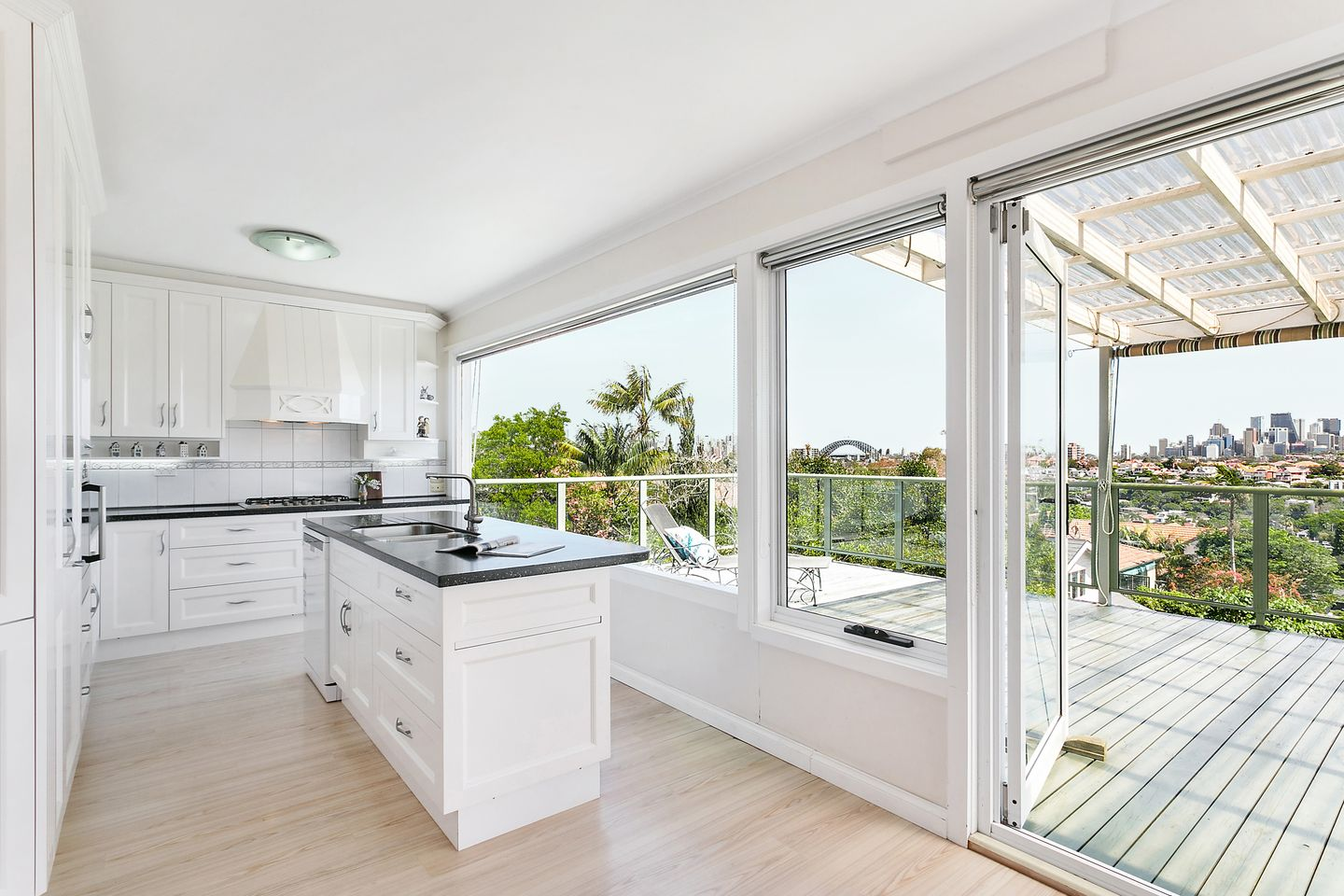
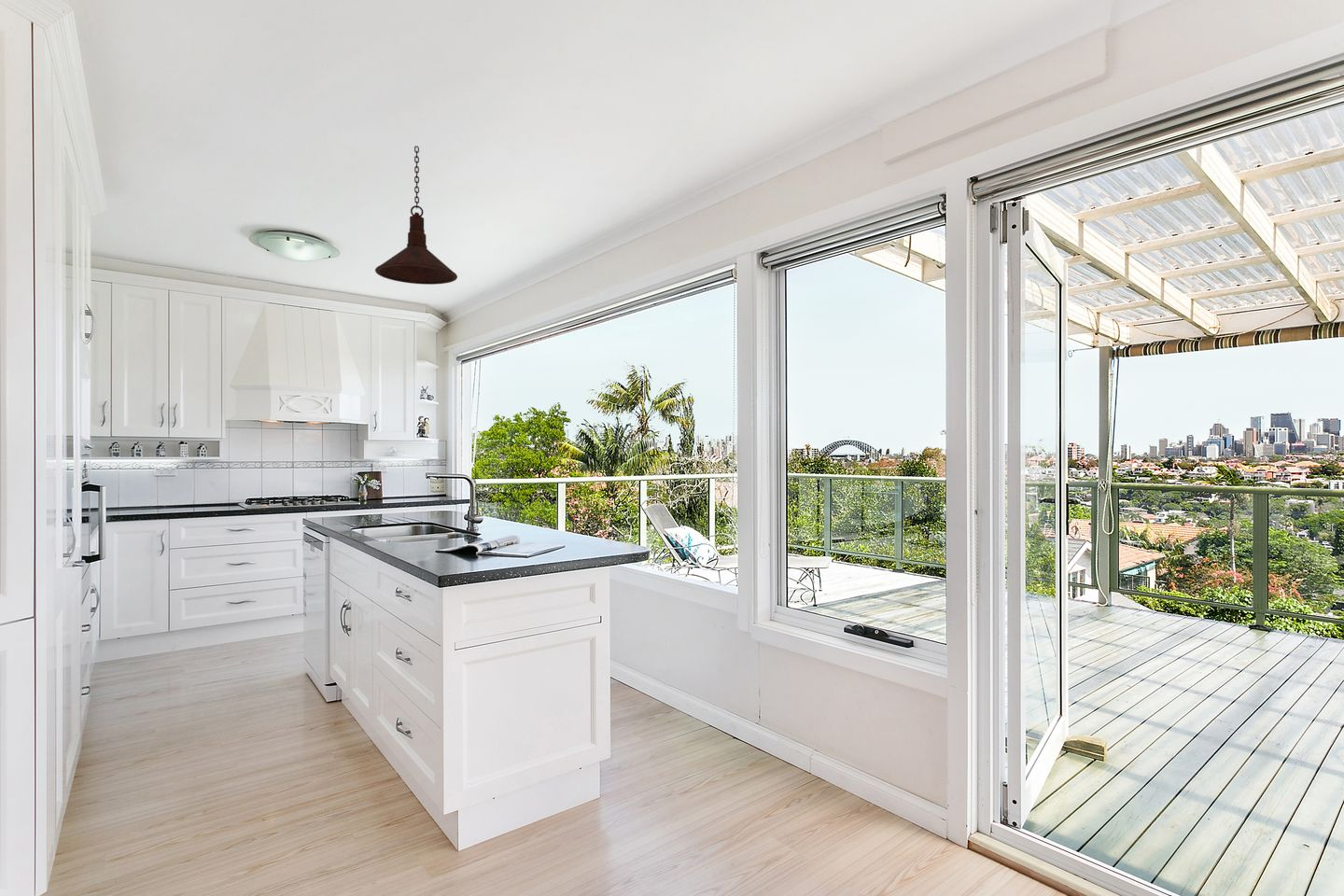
+ pendant light (416, 207)
